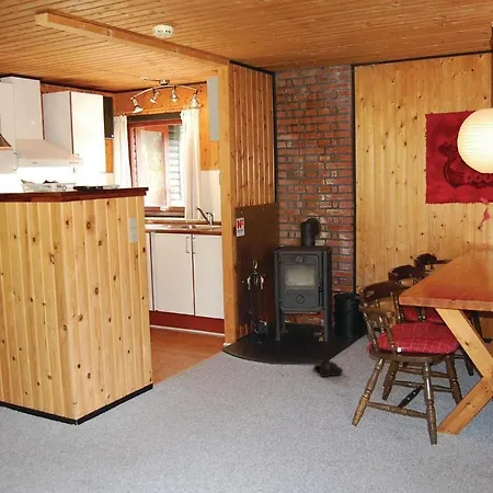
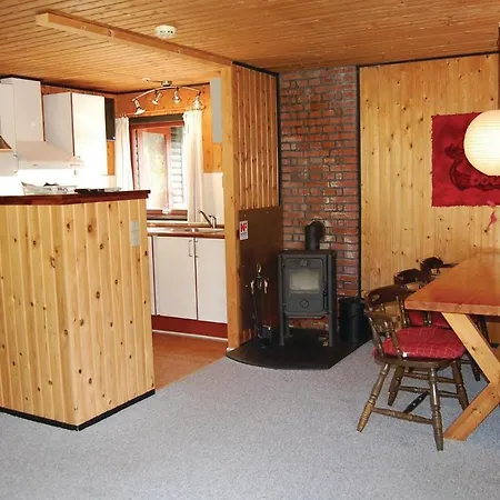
- boots (325, 364)
